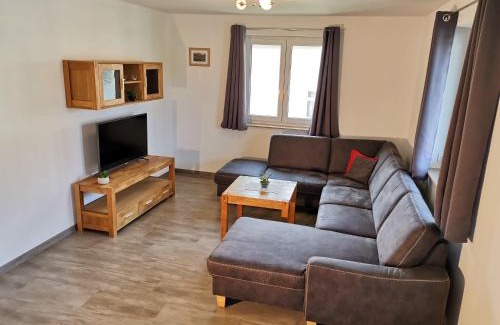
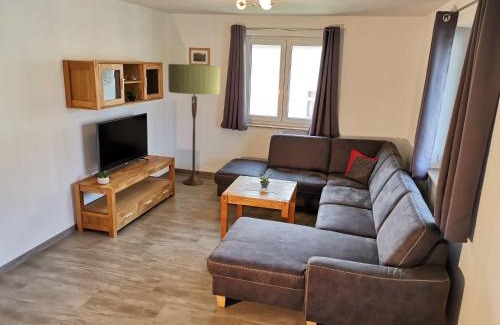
+ floor lamp (194, 125)
